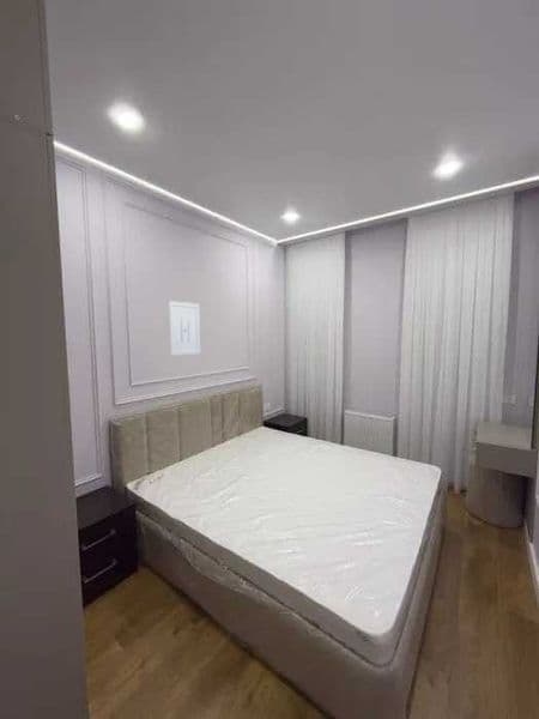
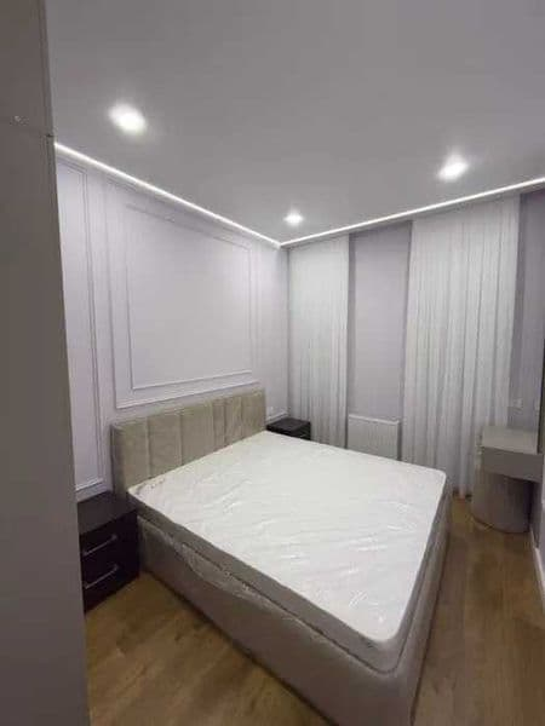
- wall art (184, 328)
